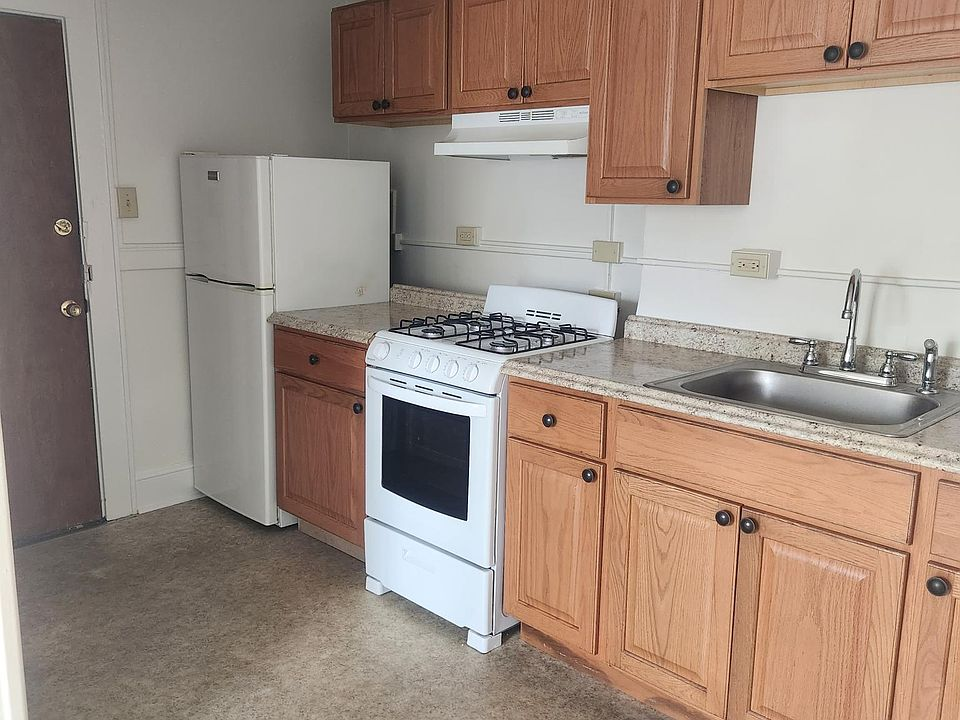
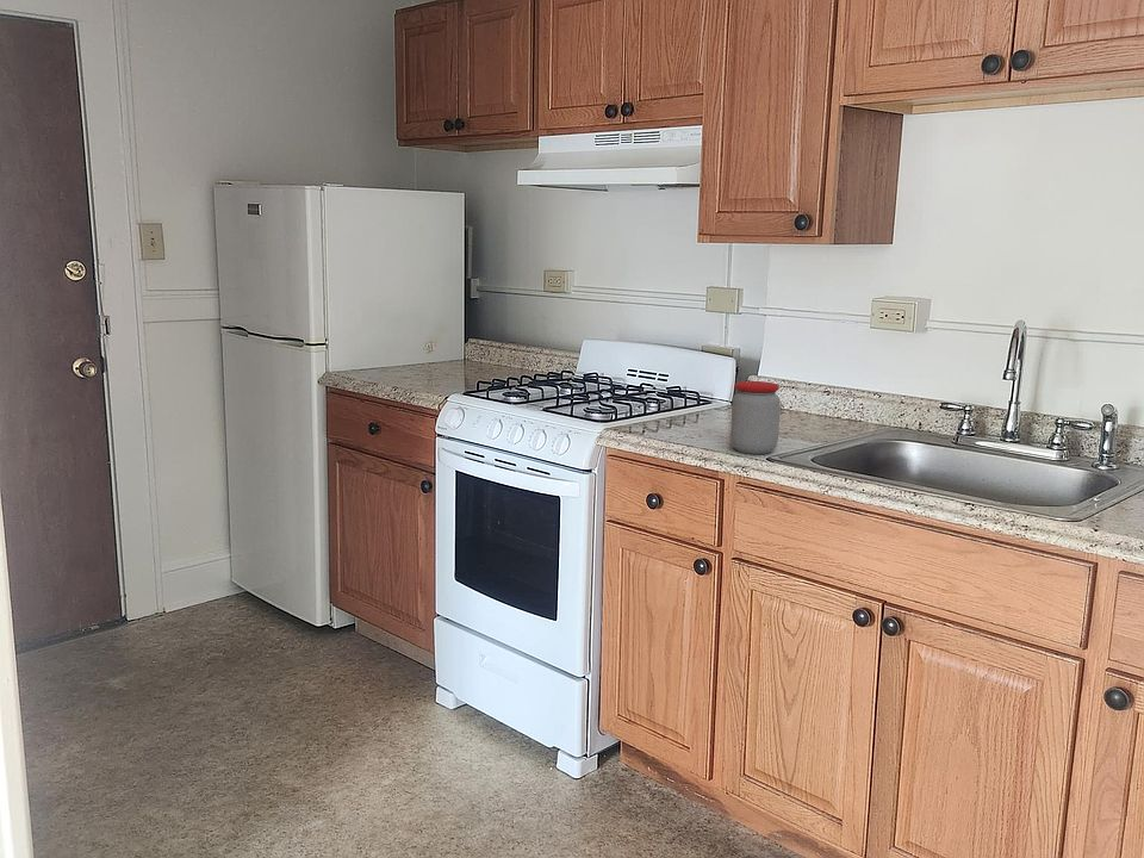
+ jar (754, 416)
